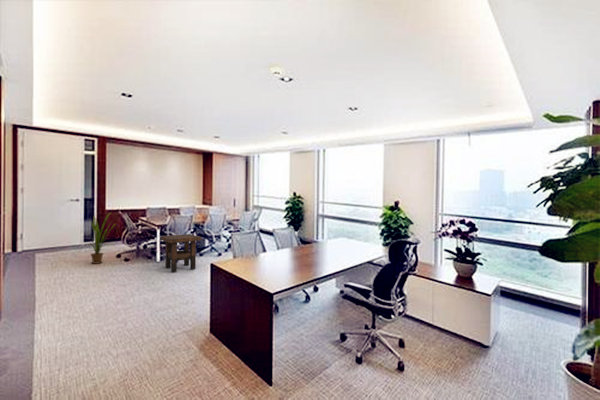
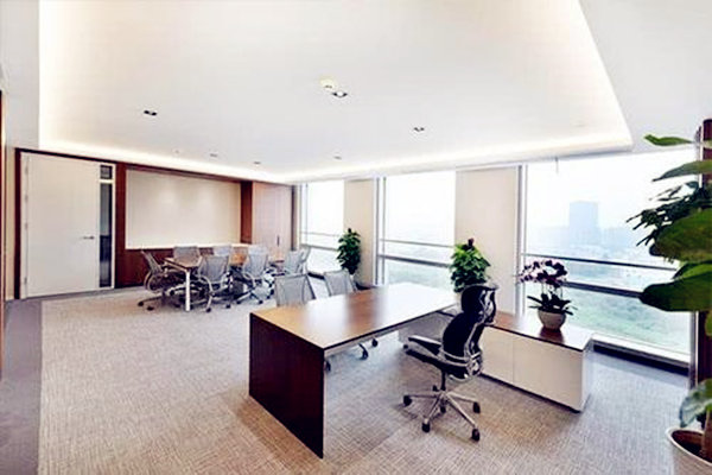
- house plant (98, 237)
- side table (180, 252)
